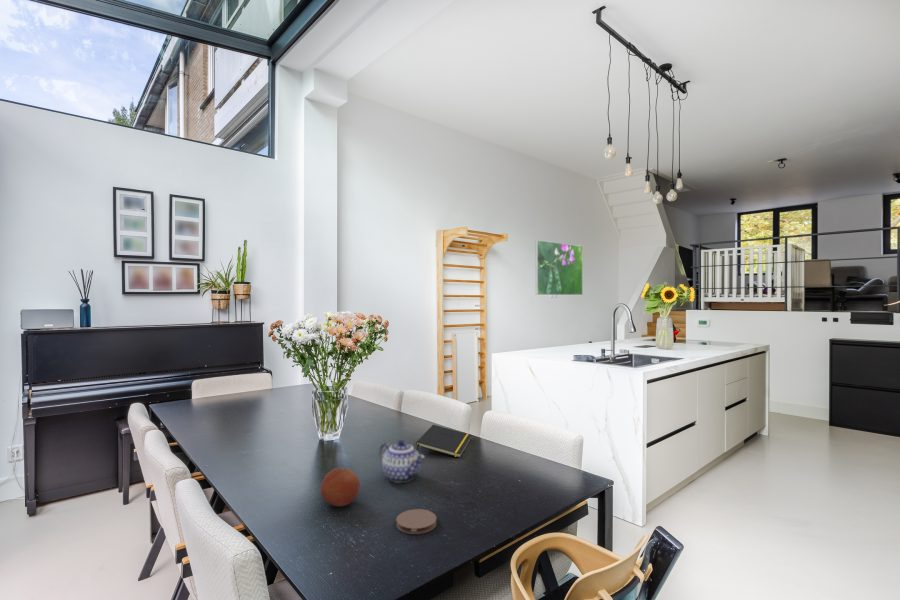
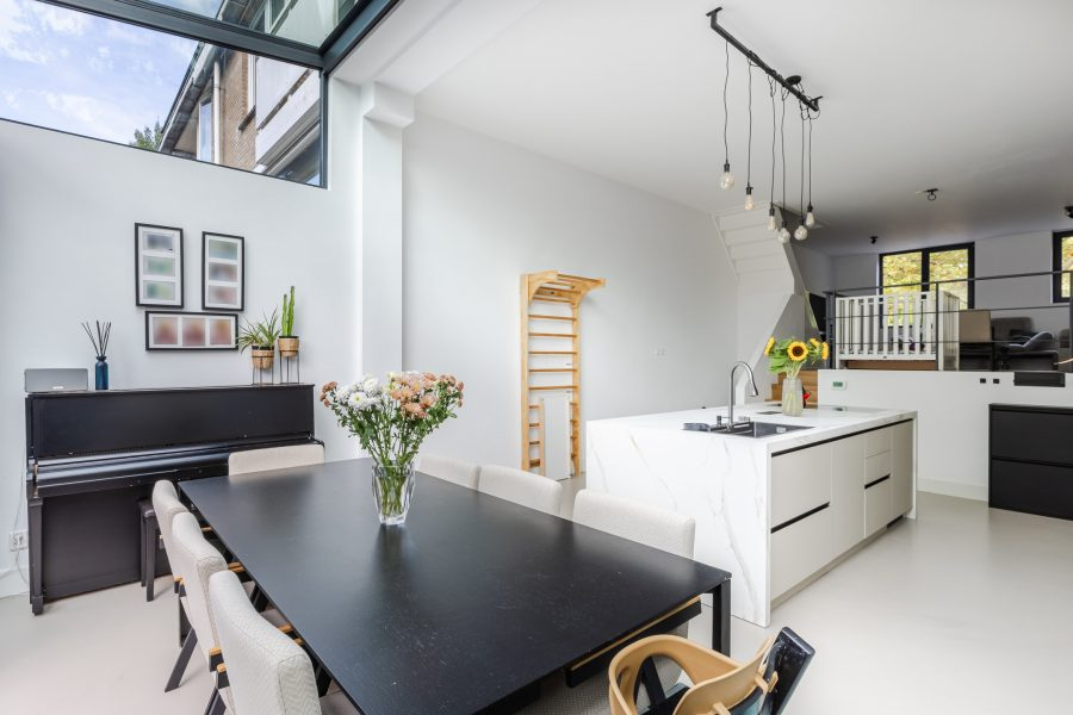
- notepad (445, 439)
- fruit (340, 486)
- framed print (560, 269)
- teapot (401, 459)
- coaster (416, 521)
